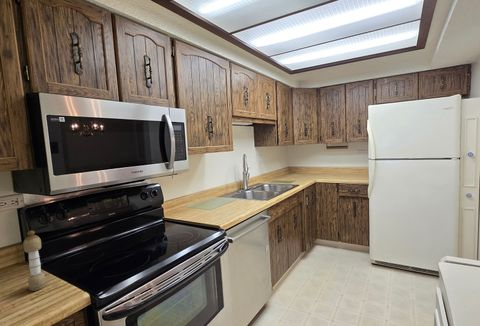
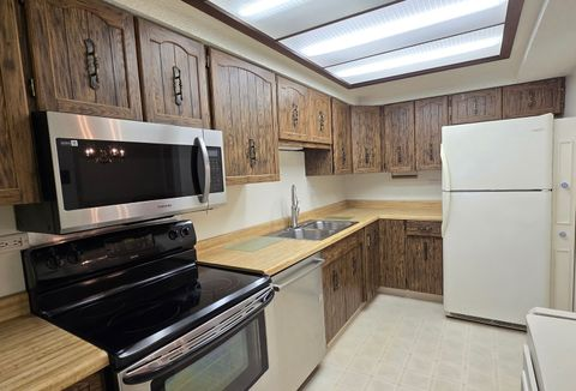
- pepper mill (34, 258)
